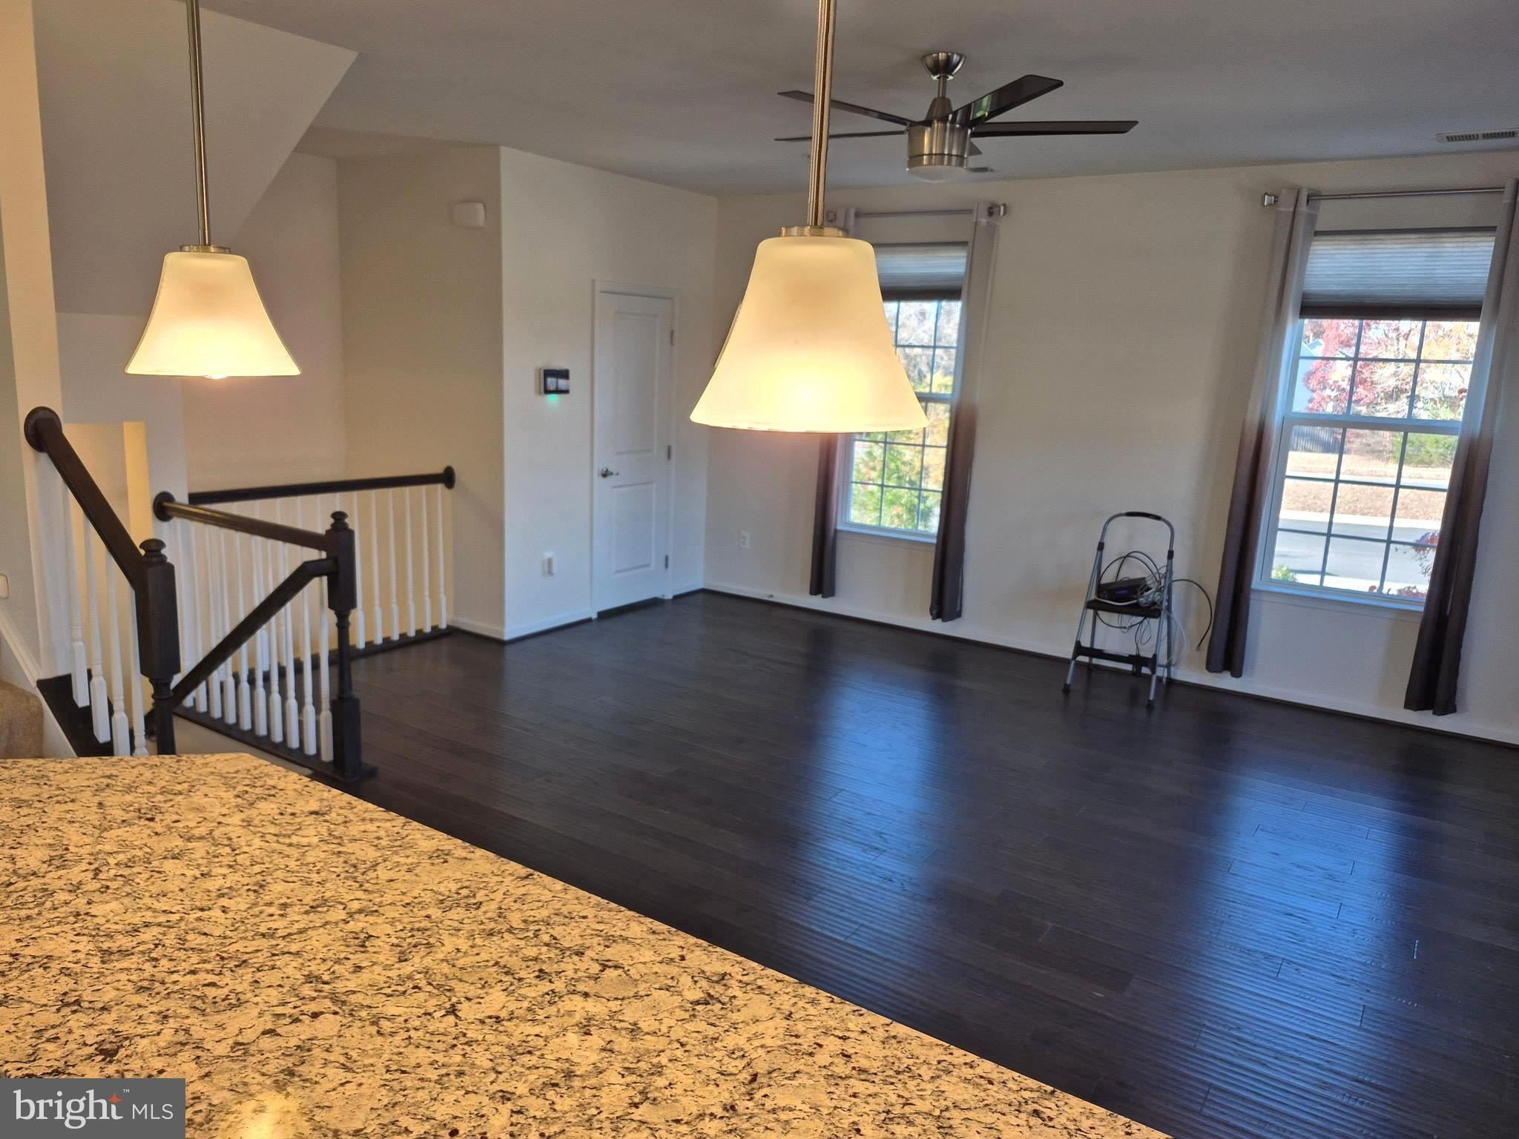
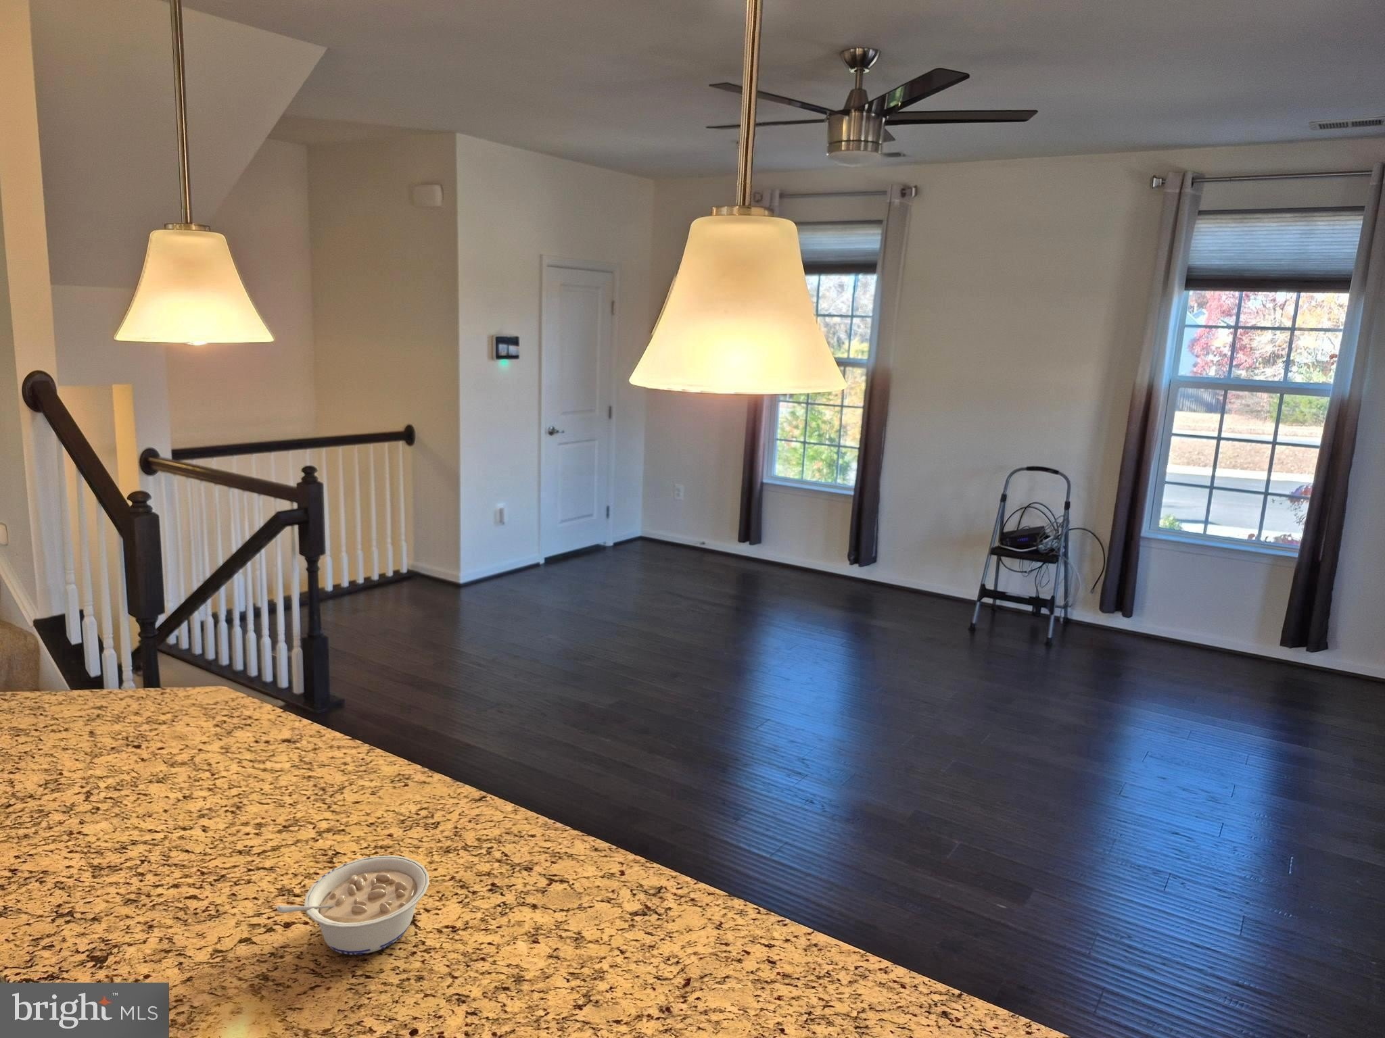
+ legume (365, 907)
